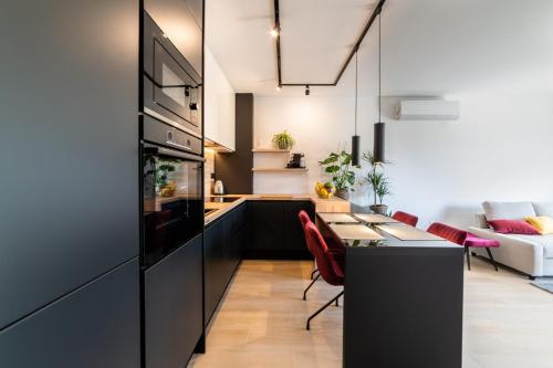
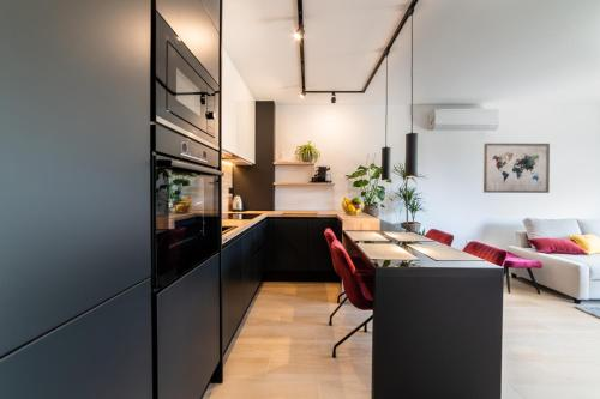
+ wall art (516, 168)
